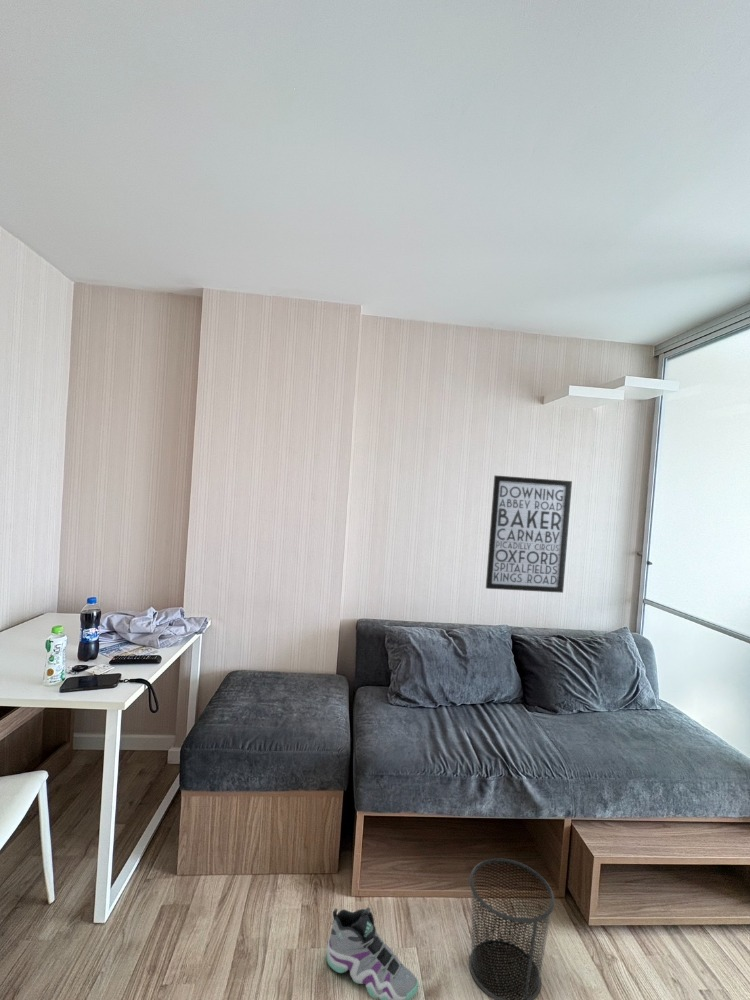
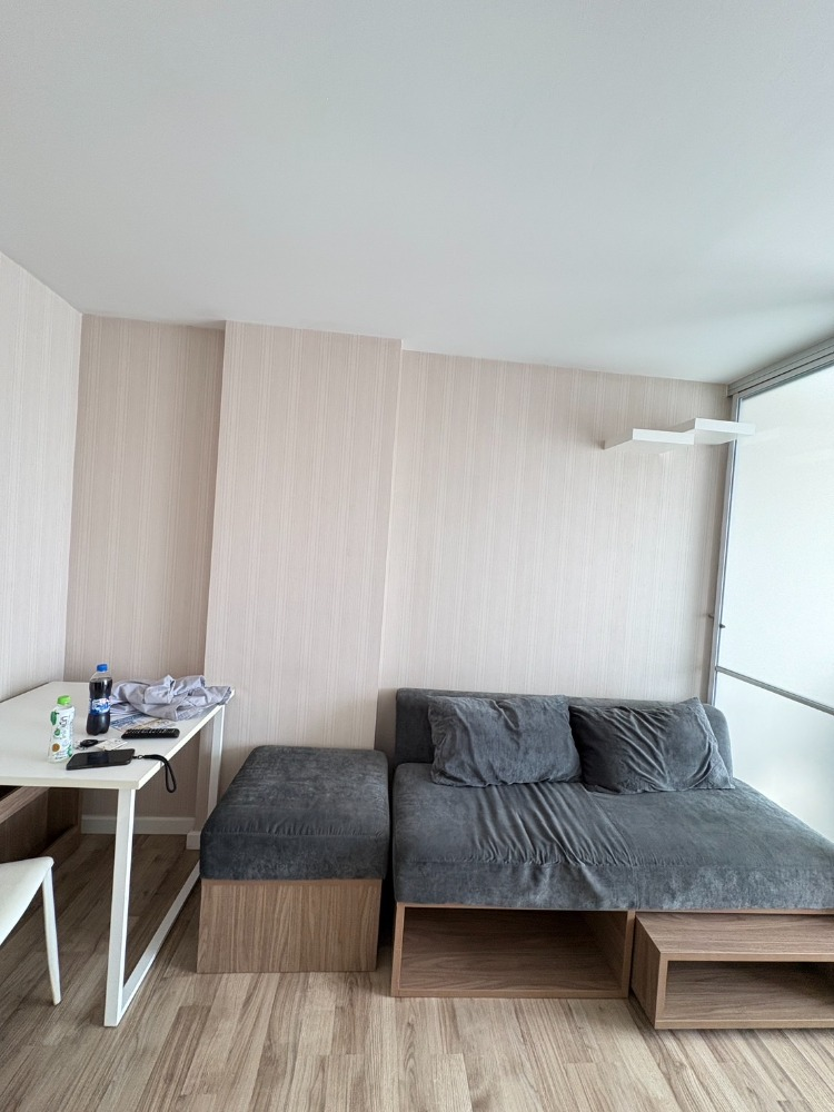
- sneaker (372, 944)
- waste bin (507, 929)
- wall art (528, 534)
